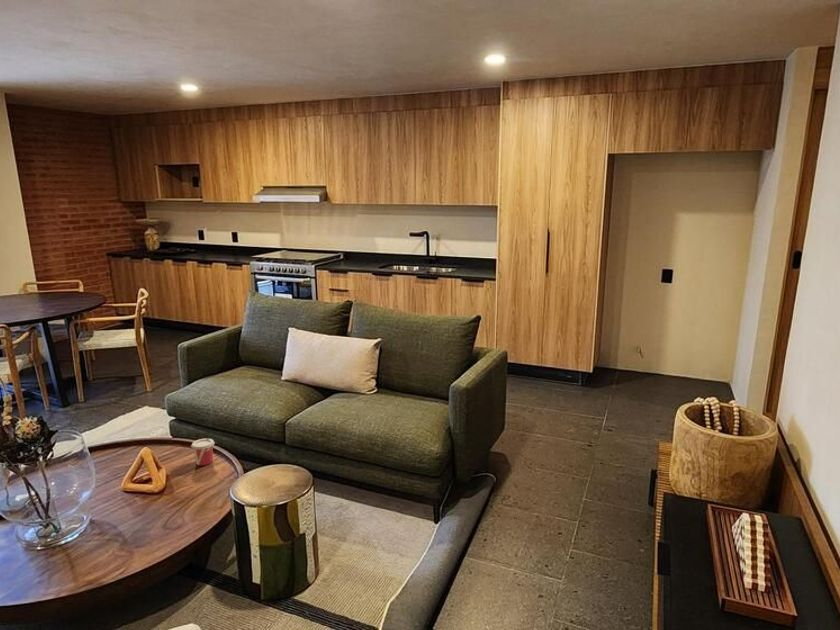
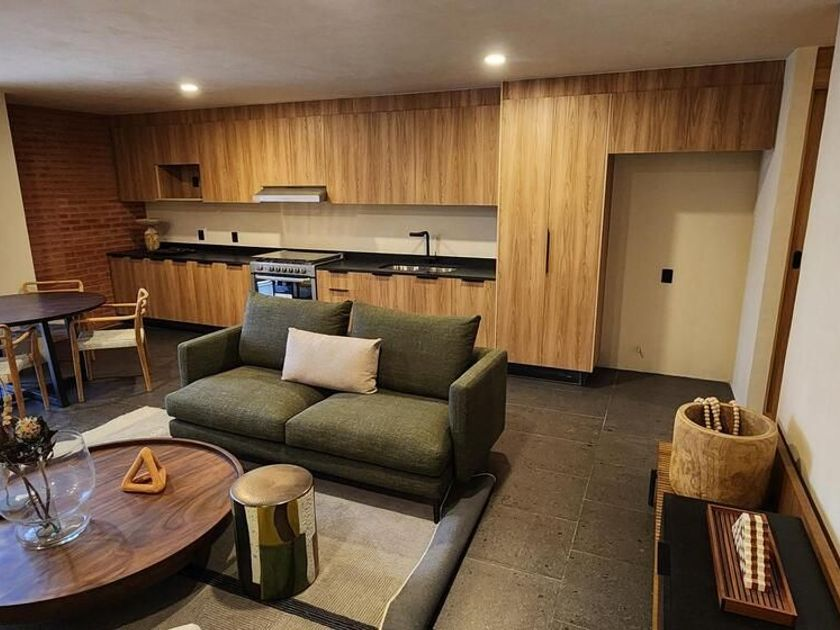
- cup (203, 452)
